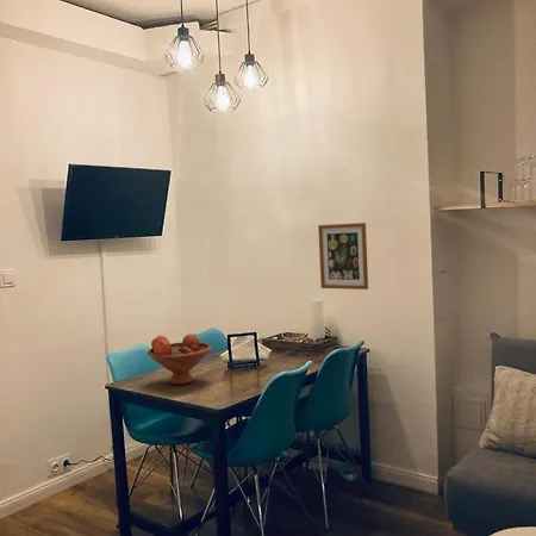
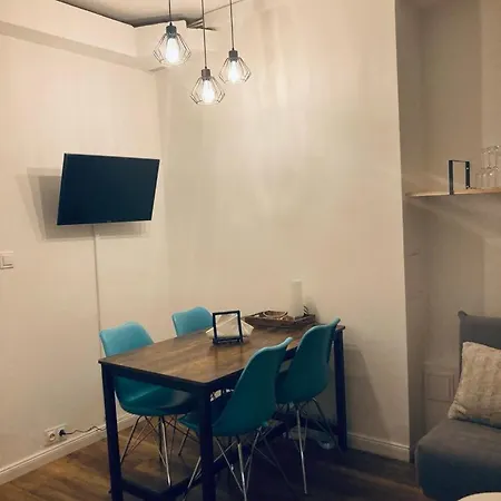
- fruit bowl (180, 359)
- wall art (342, 256)
